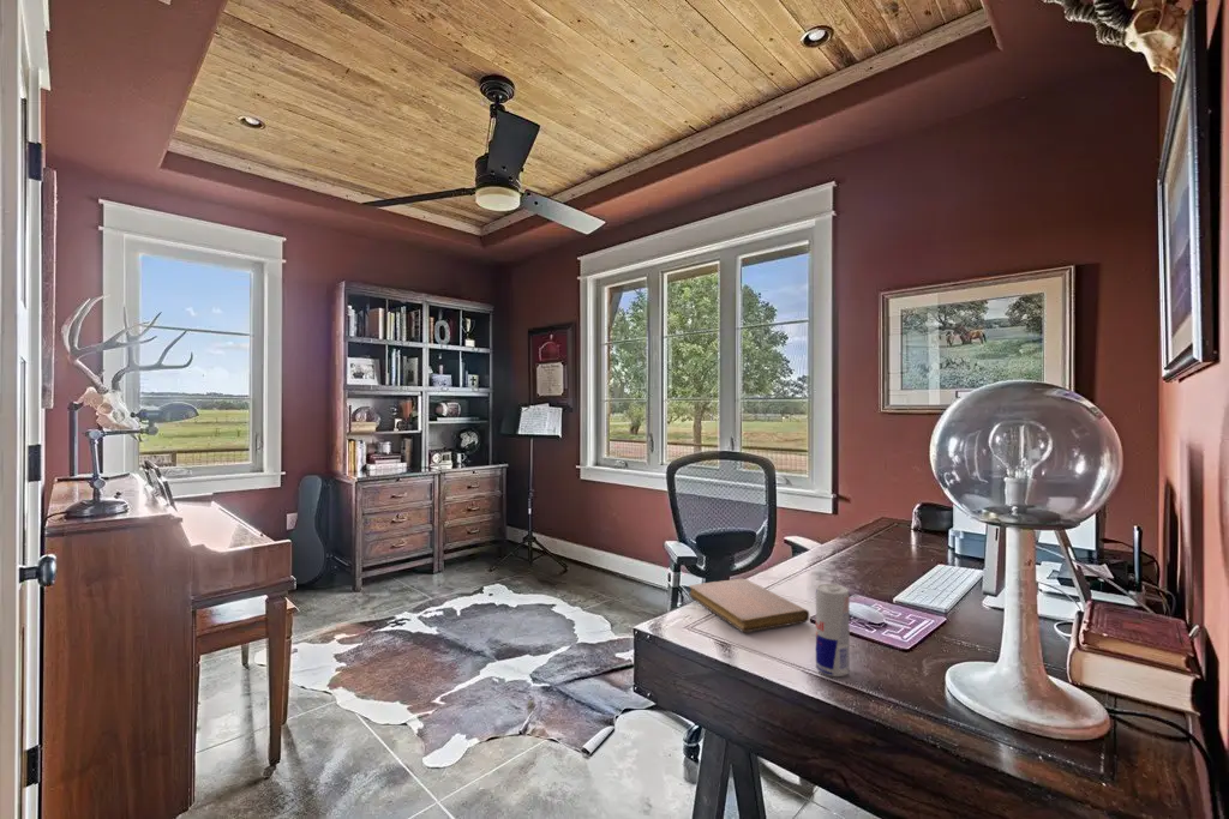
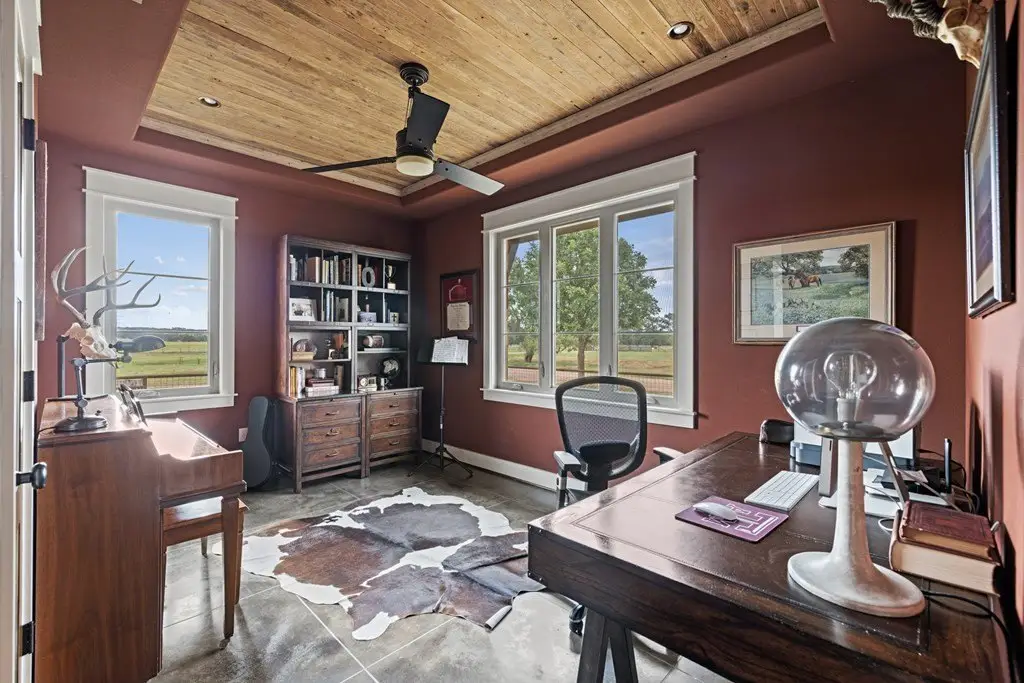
- notebook (744, 602)
- beverage can (832, 628)
